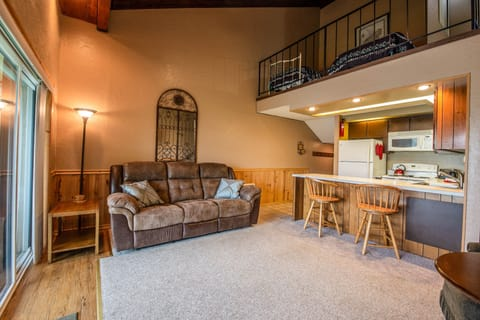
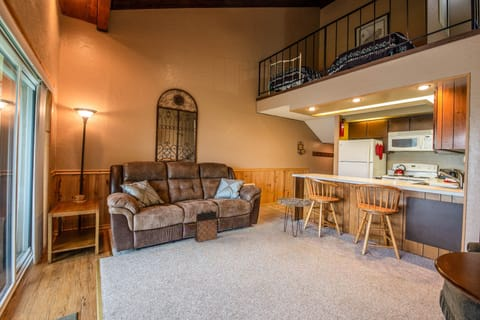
+ bag (206, 224)
+ side table (291, 217)
